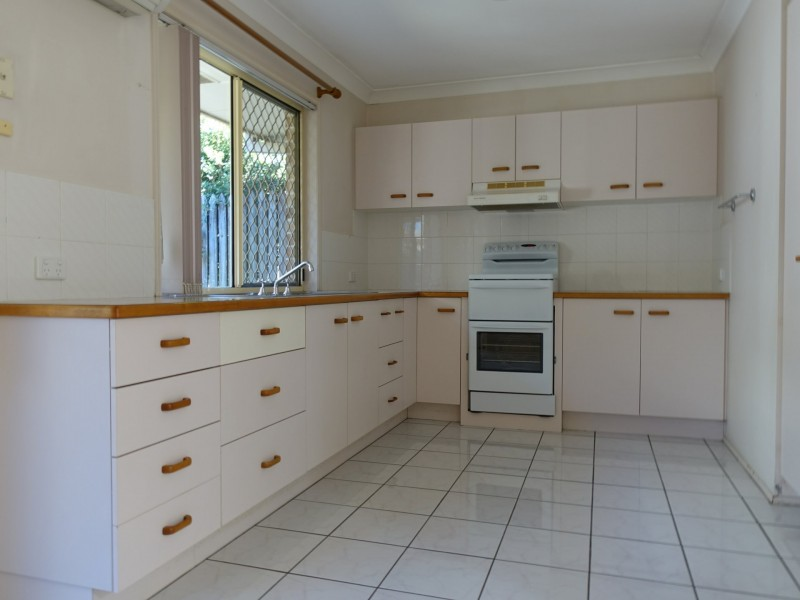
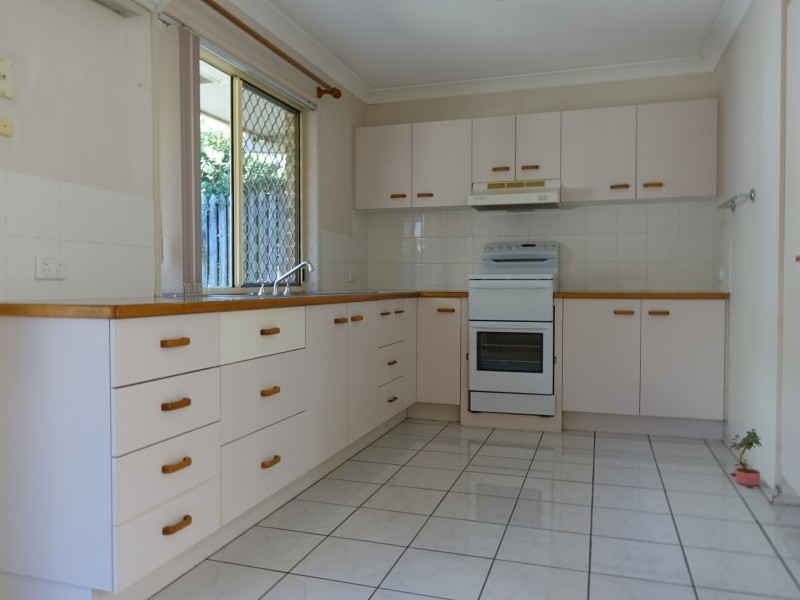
+ potted plant (743, 453)
